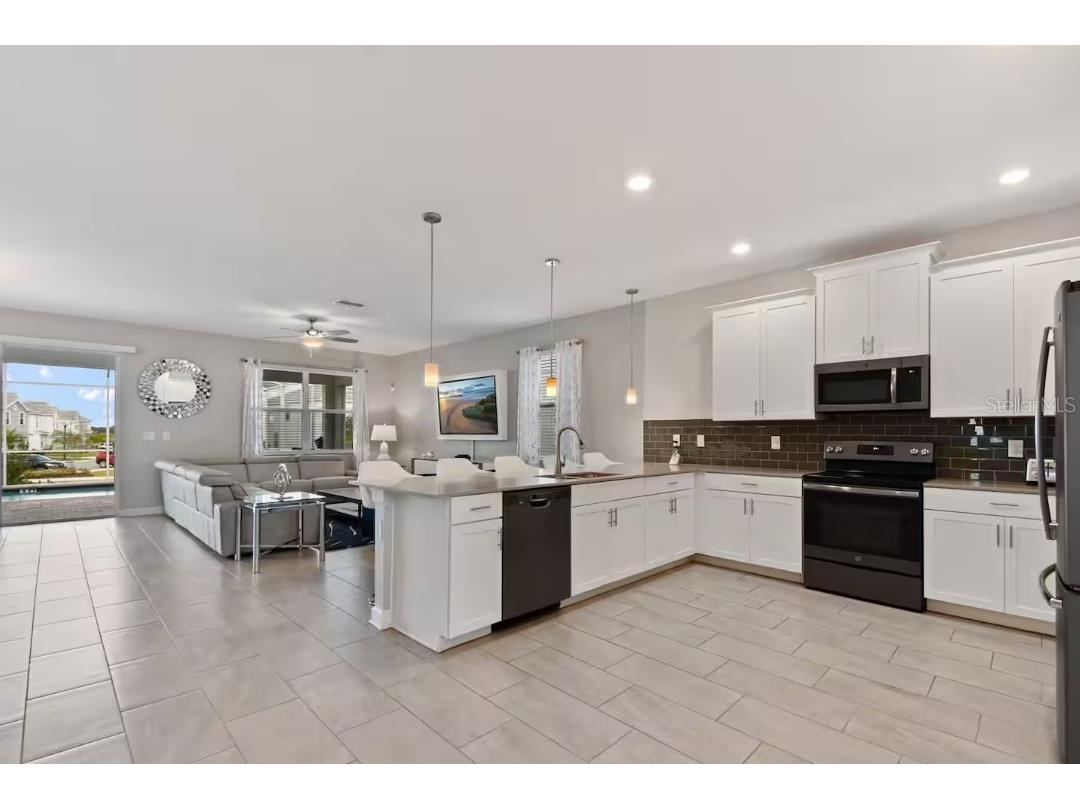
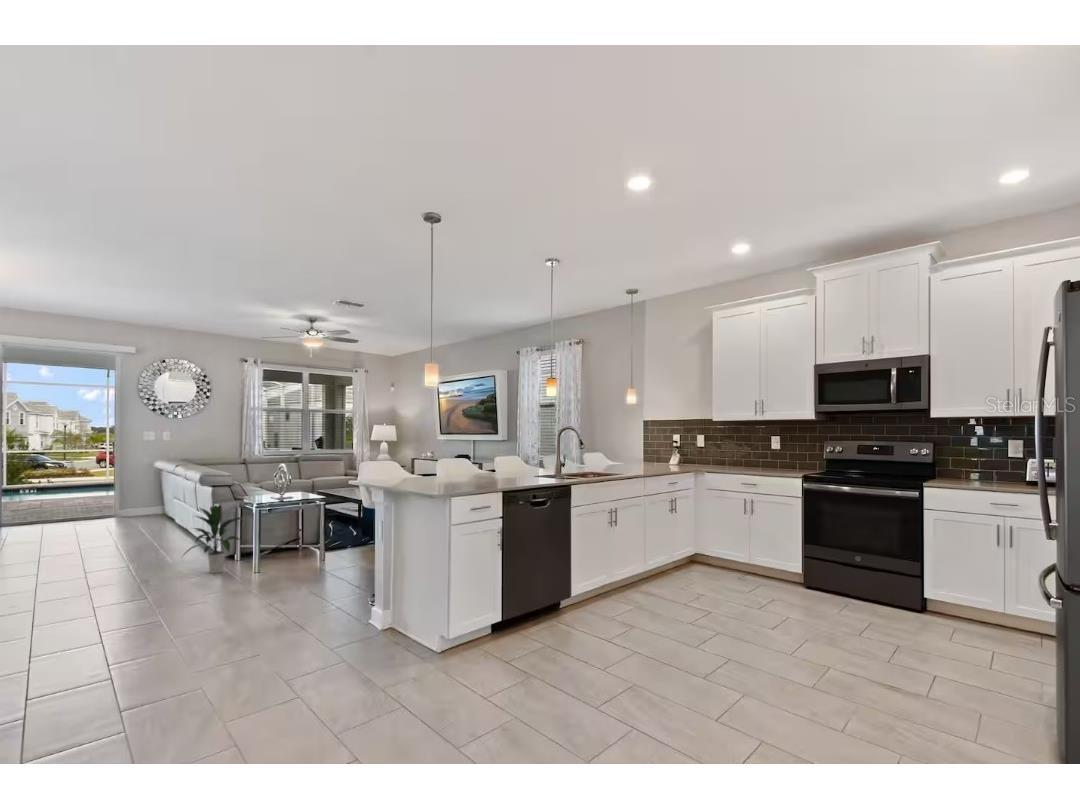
+ indoor plant (214, 536)
